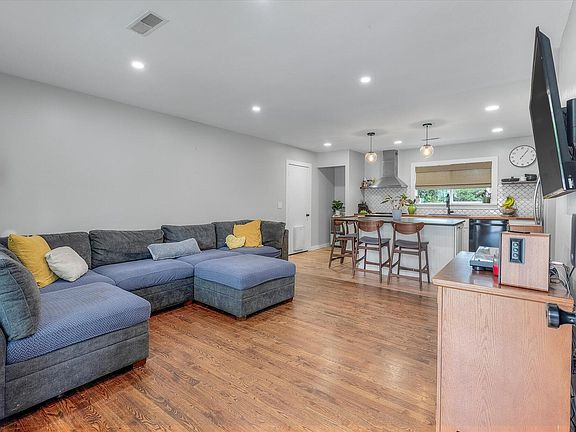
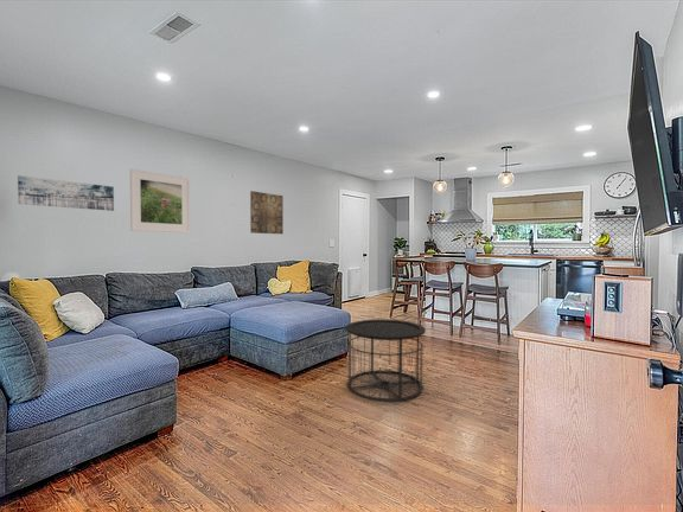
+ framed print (161, 203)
+ wall art (69, 194)
+ wall art (267, 213)
+ side table (384, 354)
